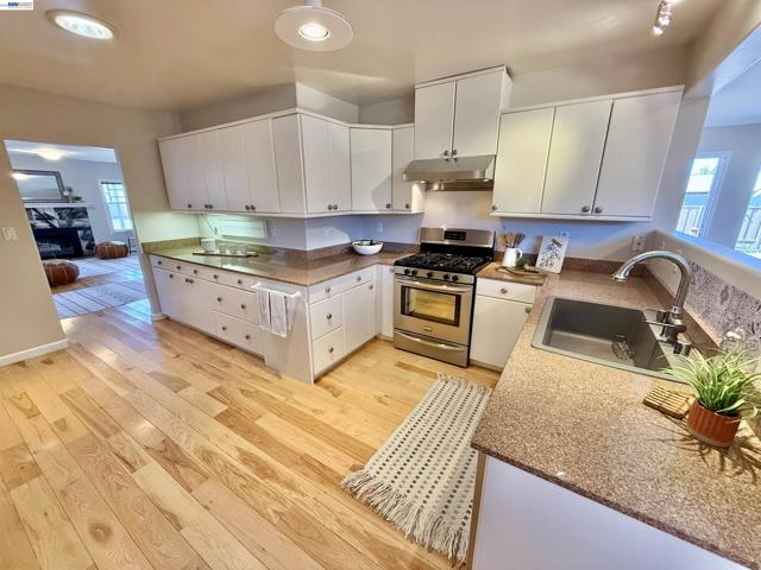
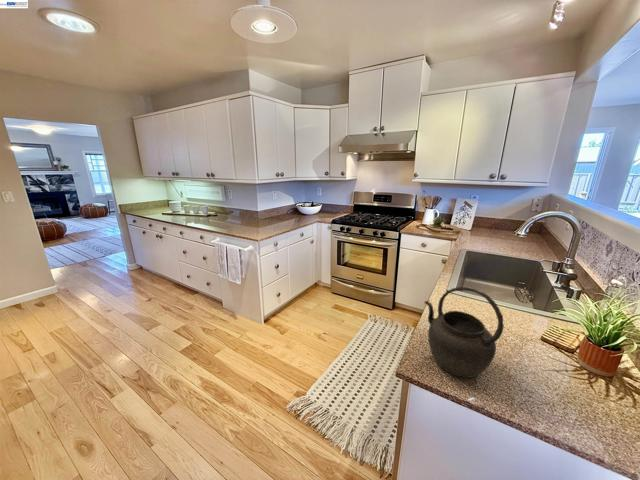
+ kettle (456, 324)
